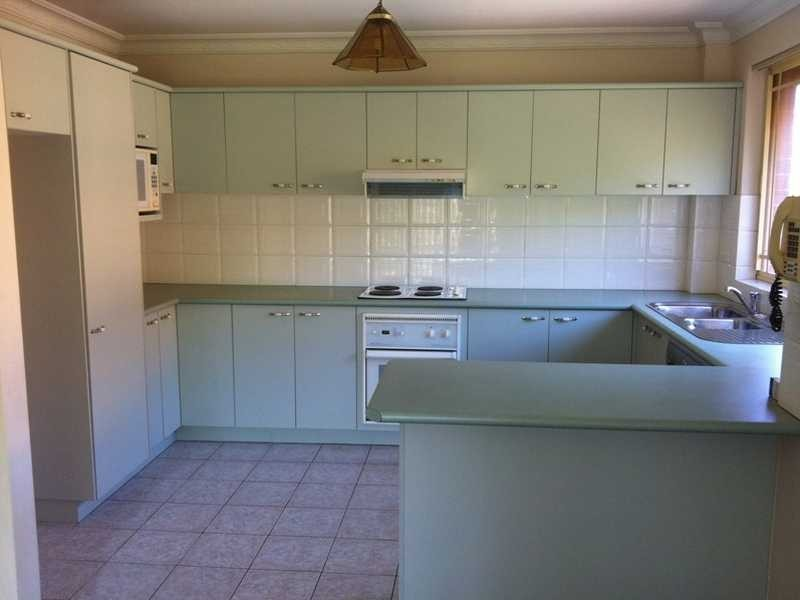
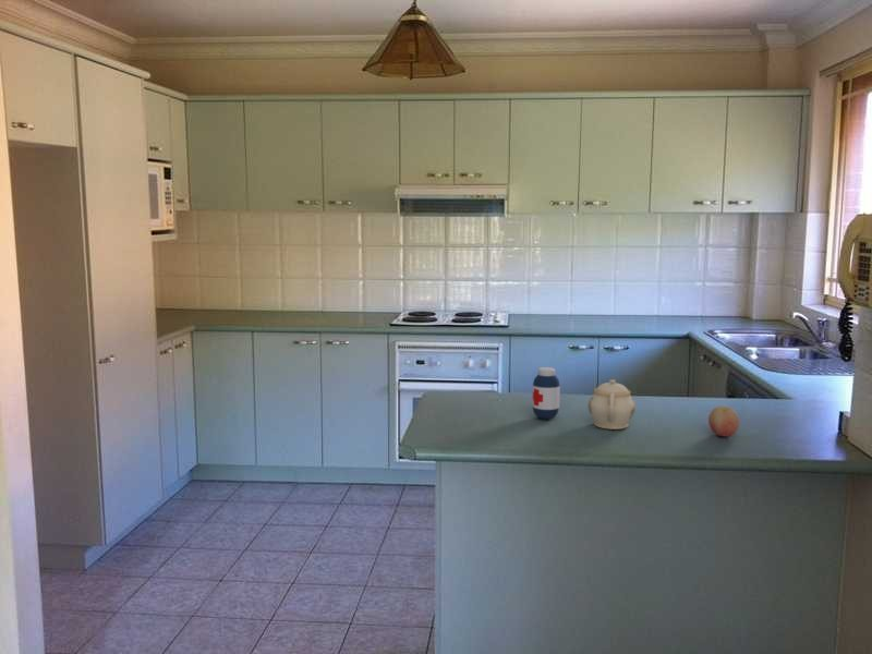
+ teapot (611, 402)
+ fruit (724, 421)
+ medicine bottle (546, 392)
